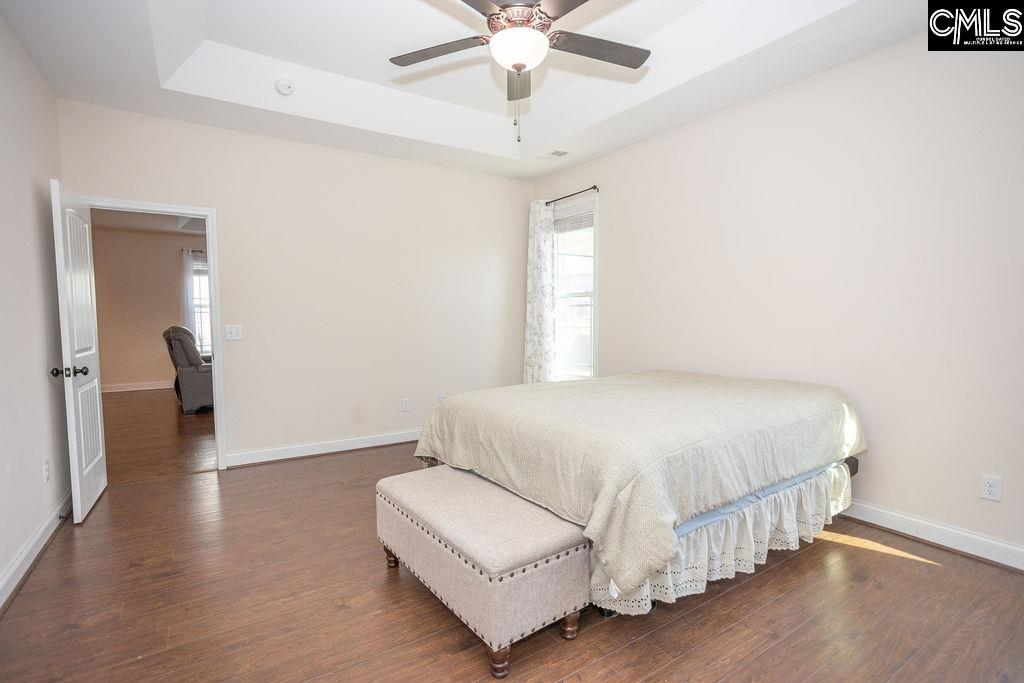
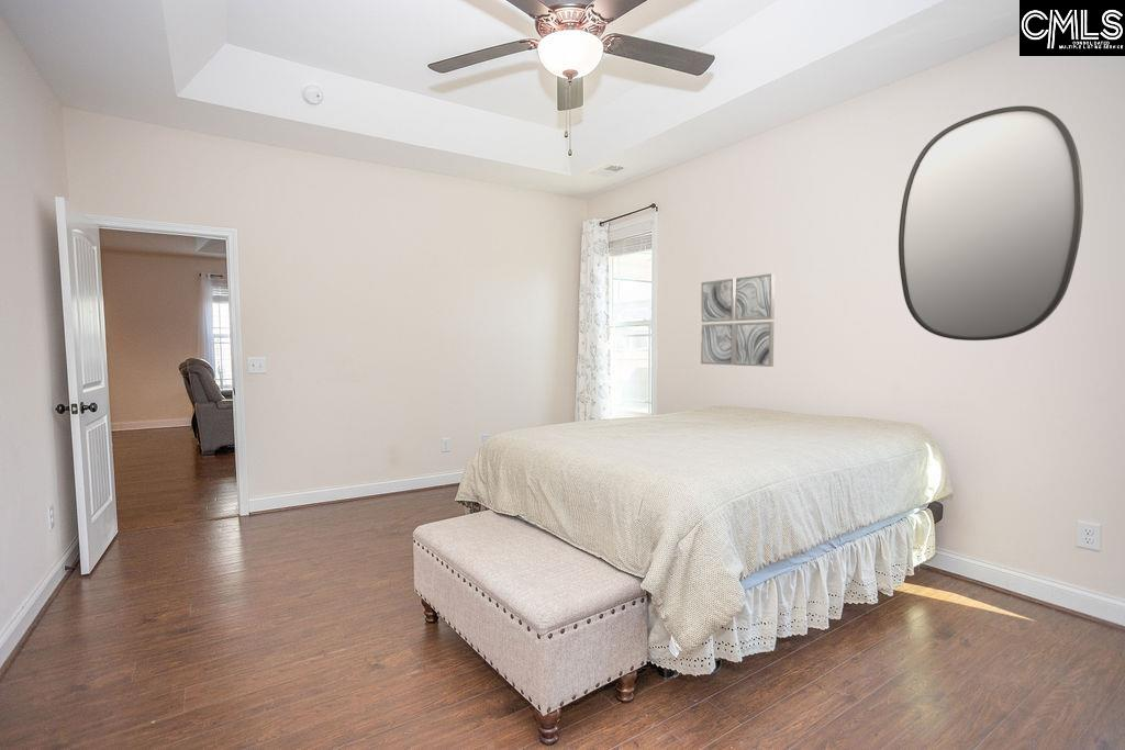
+ home mirror (980, 227)
+ wall art (735, 323)
